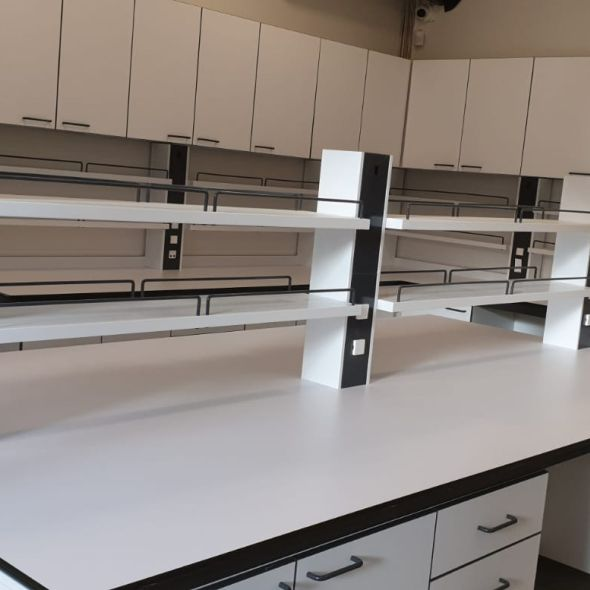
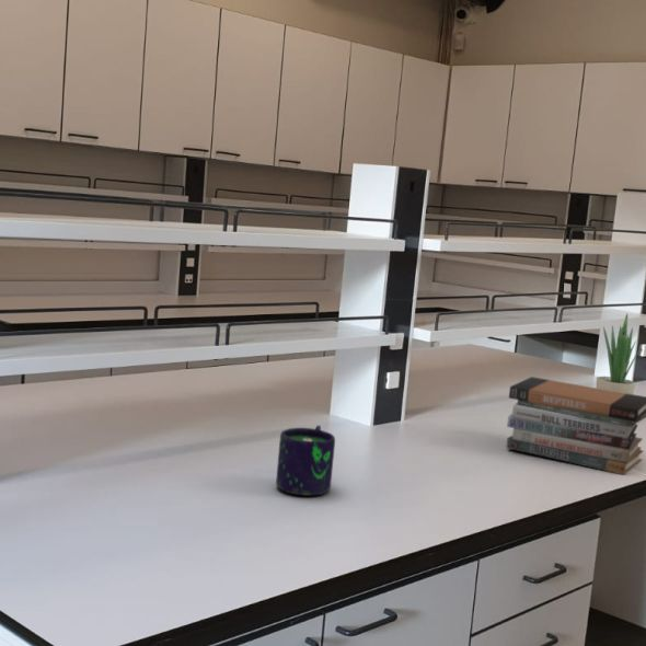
+ mug (311, 458)
+ potted plant (619, 365)
+ book stack (576, 423)
